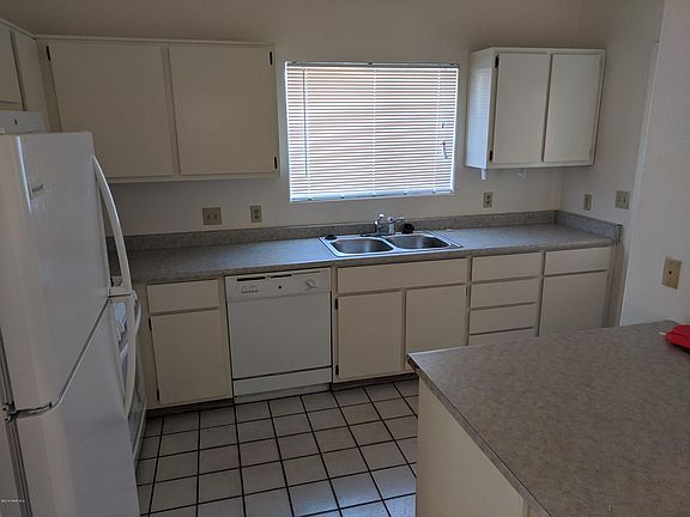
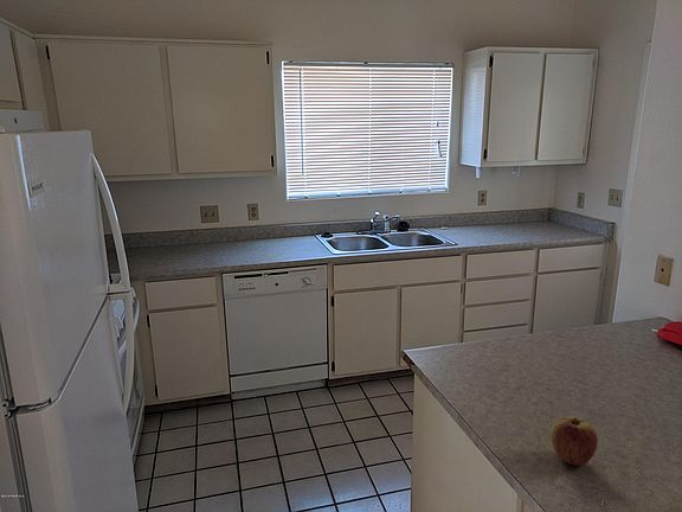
+ apple (573, 439)
